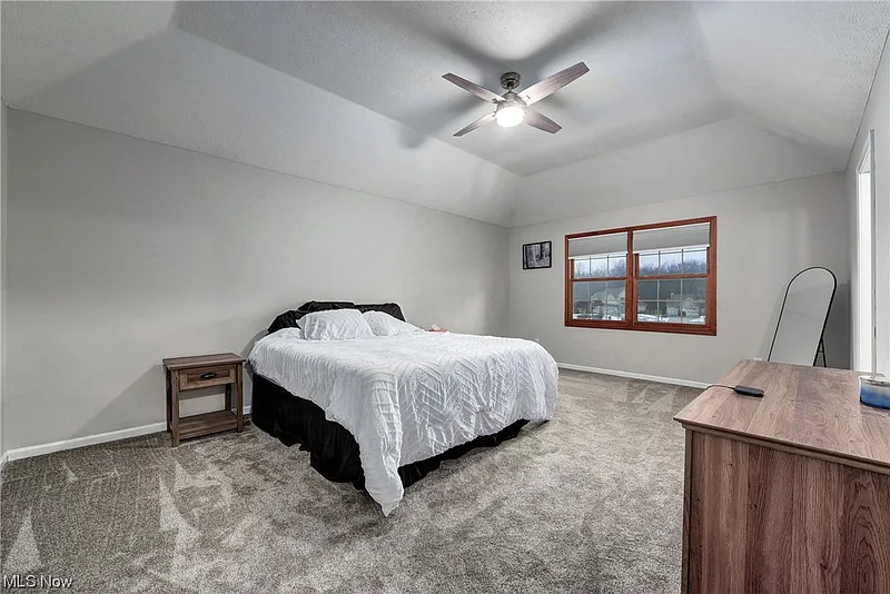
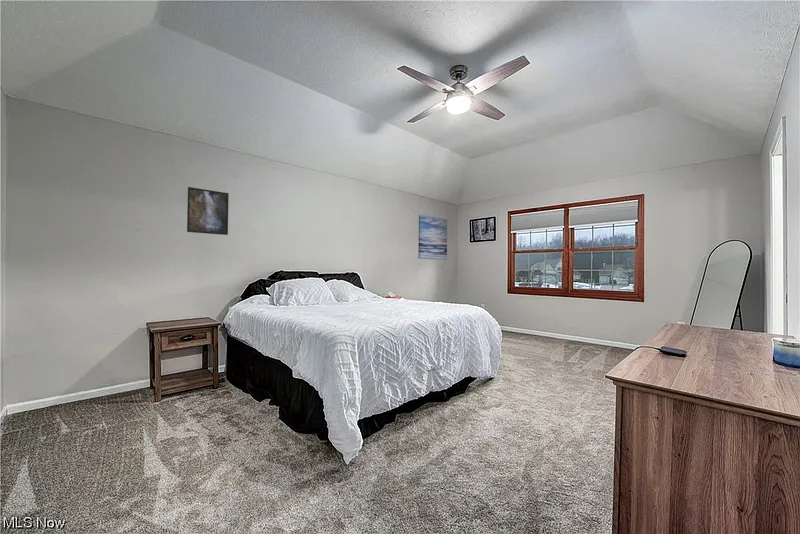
+ wall art (433, 238)
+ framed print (208, 211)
